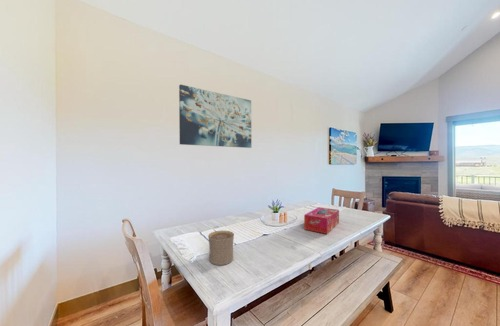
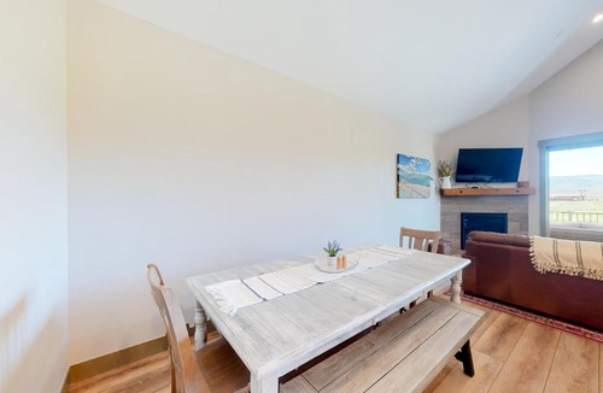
- wall art (219, 120)
- cup (221, 246)
- tissue box (322, 219)
